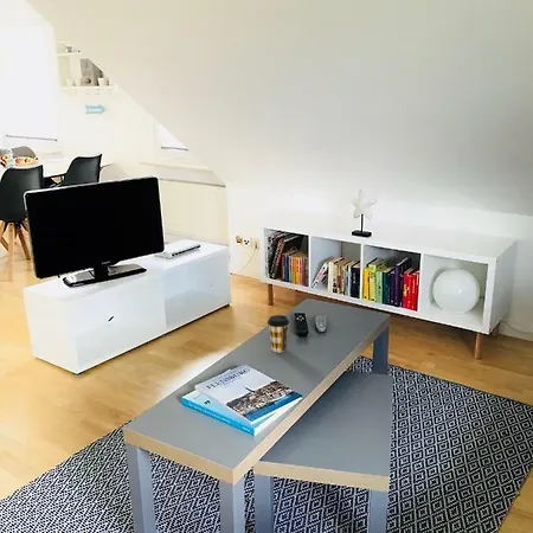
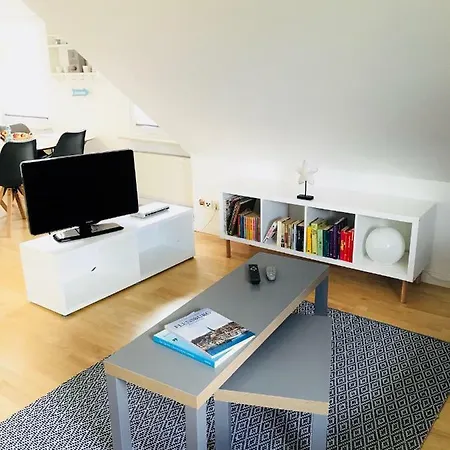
- coffee cup (278, 334)
